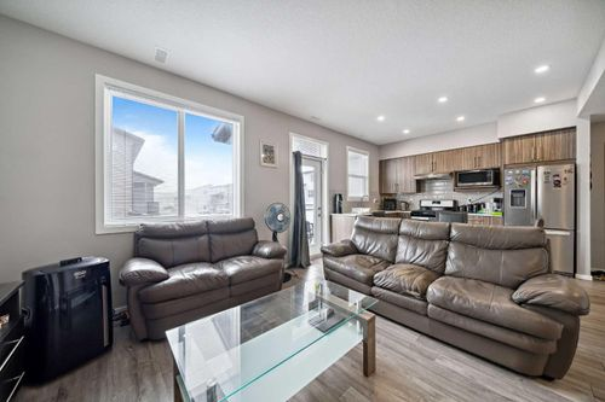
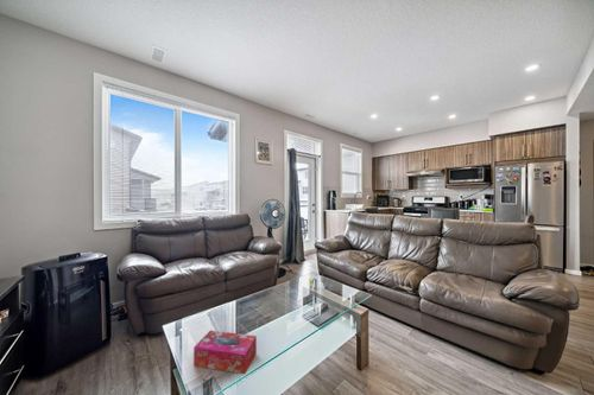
+ tissue box (226, 350)
